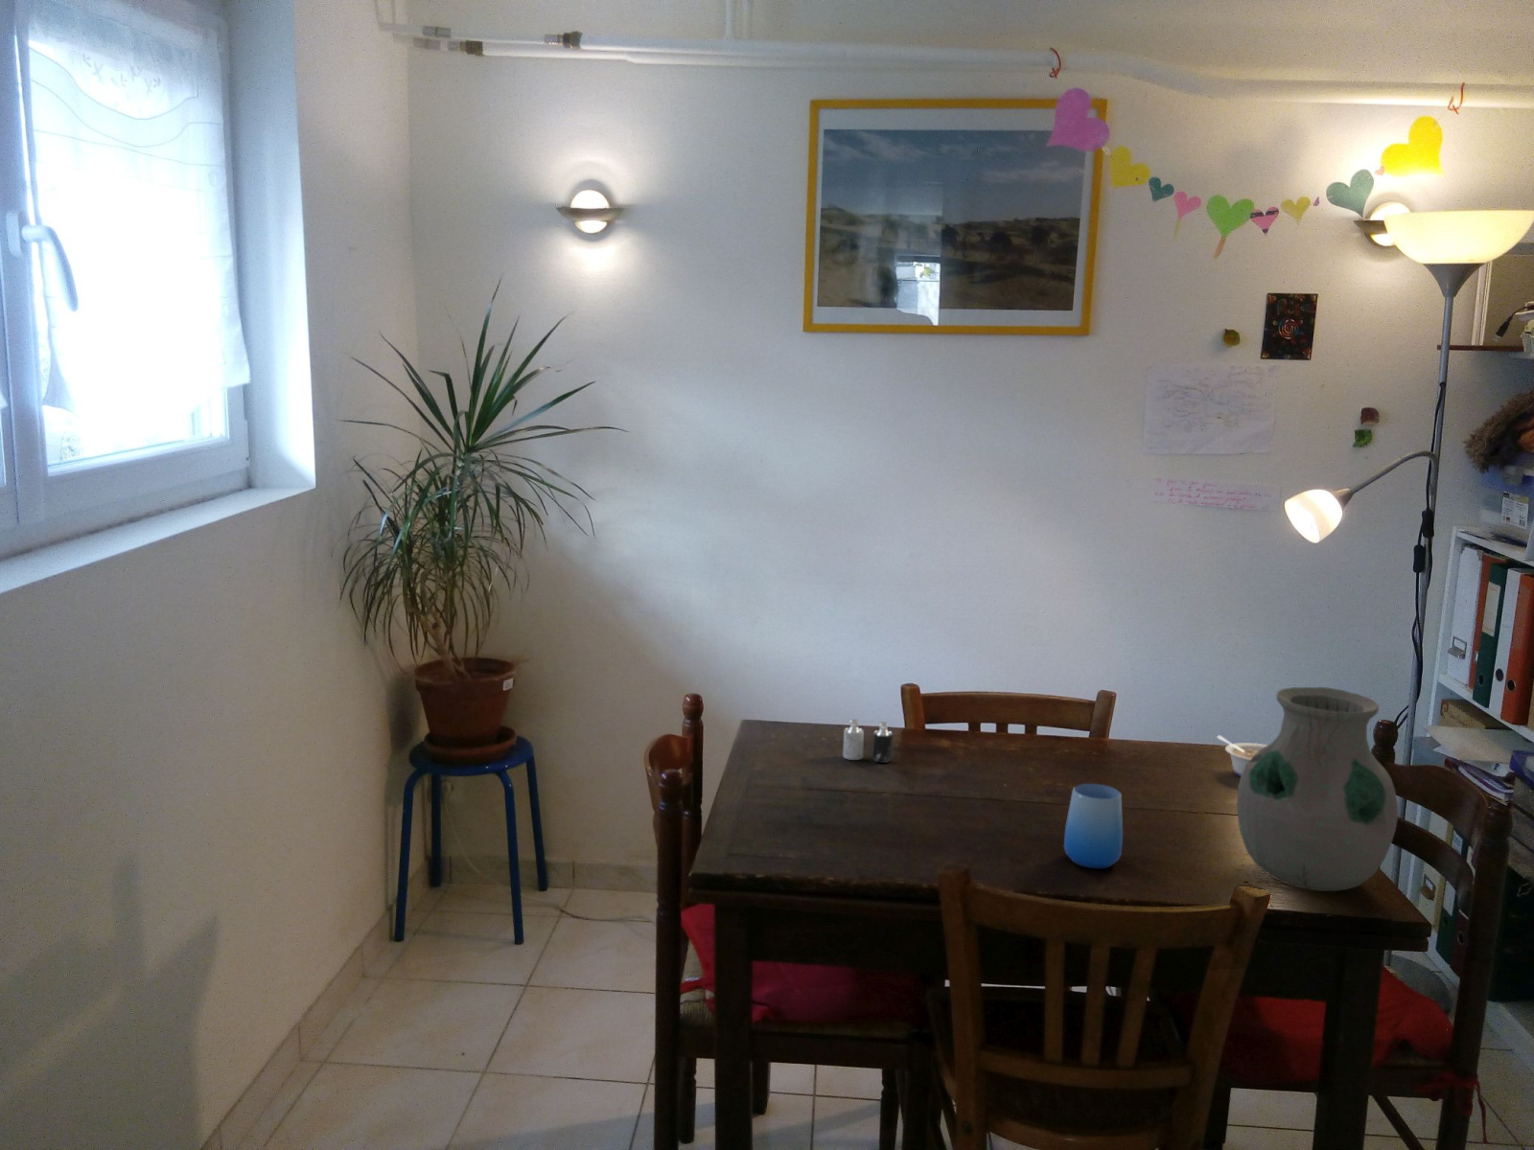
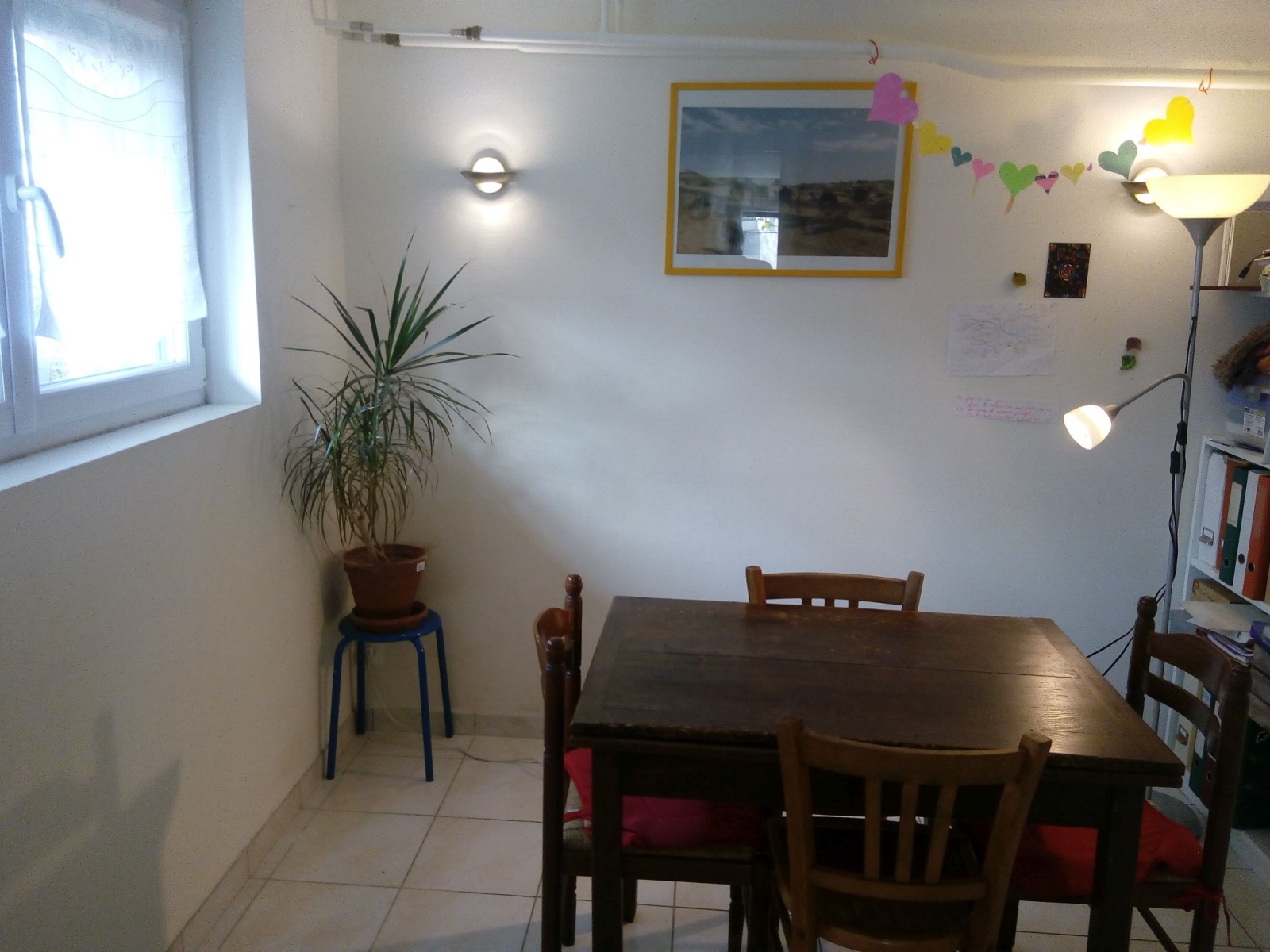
- legume (1253, 756)
- vase (1317, 789)
- cup (1094, 825)
- candle (862, 739)
